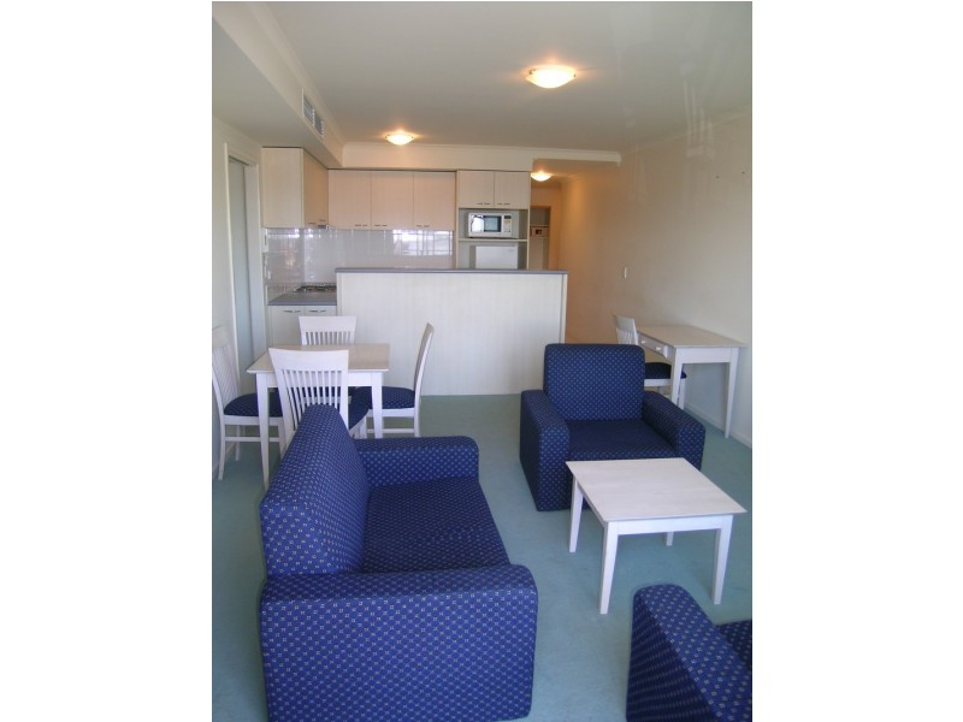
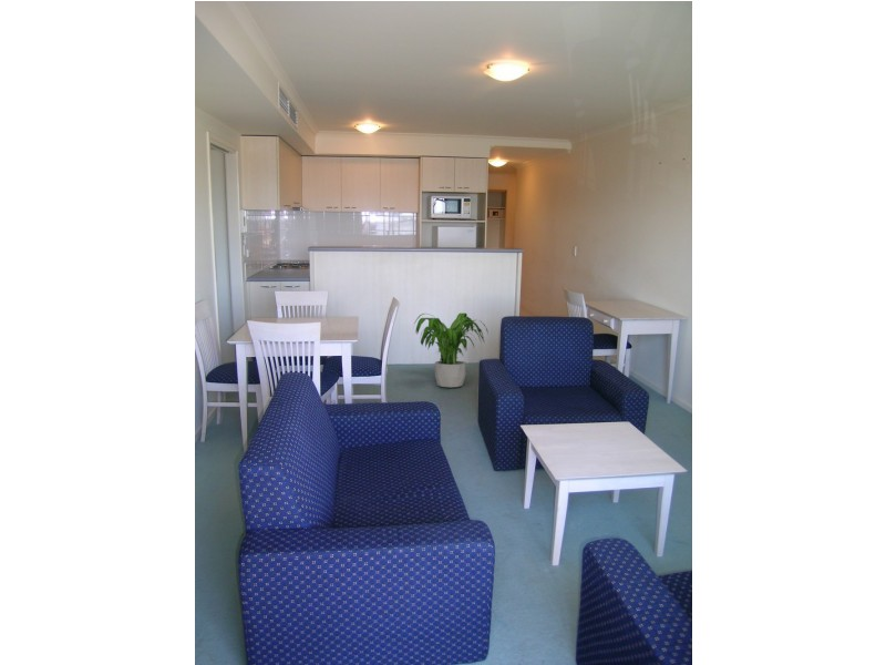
+ potted plant (446, 349)
